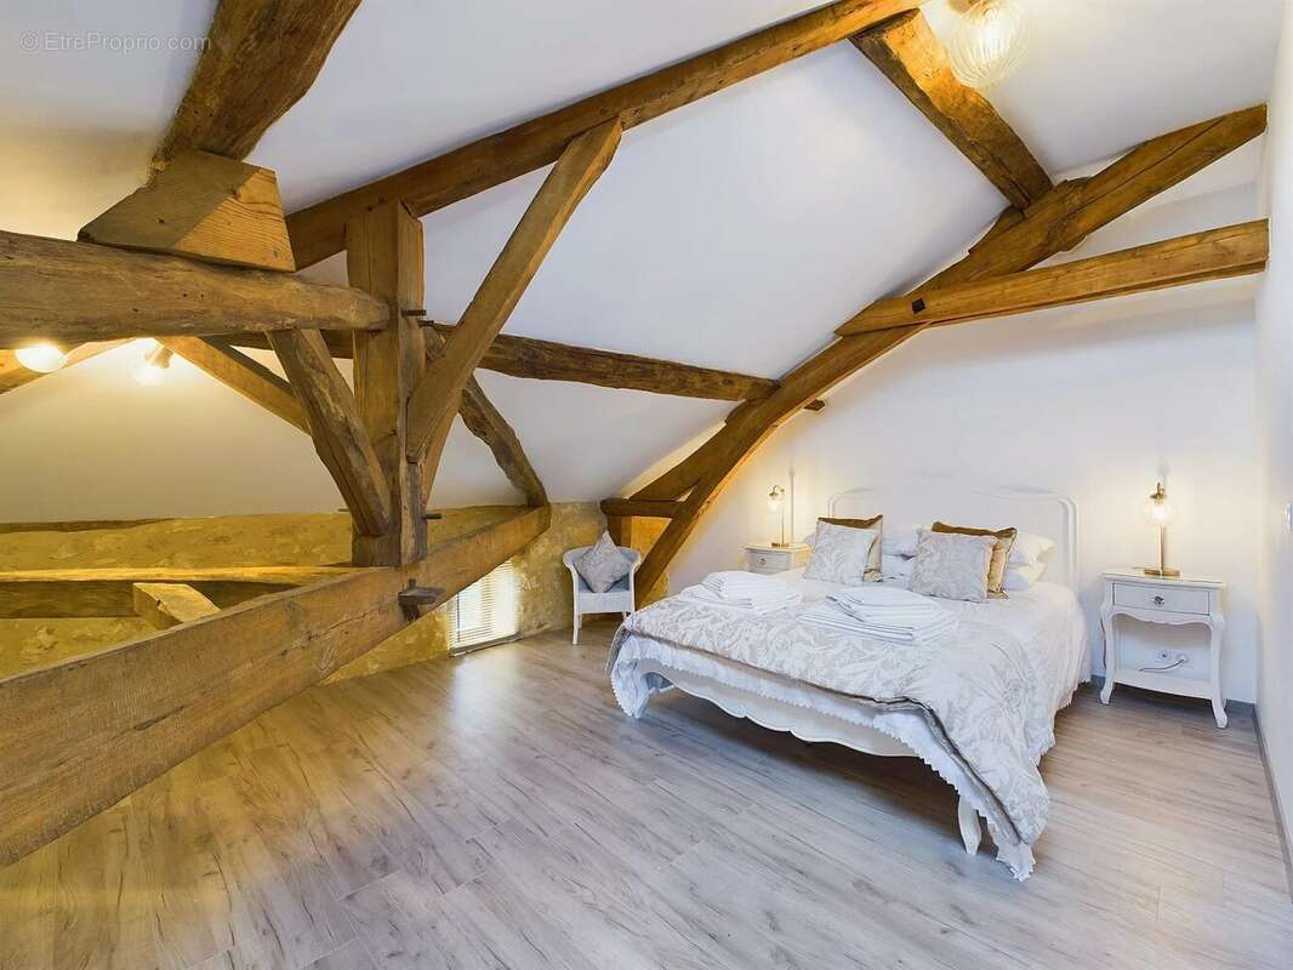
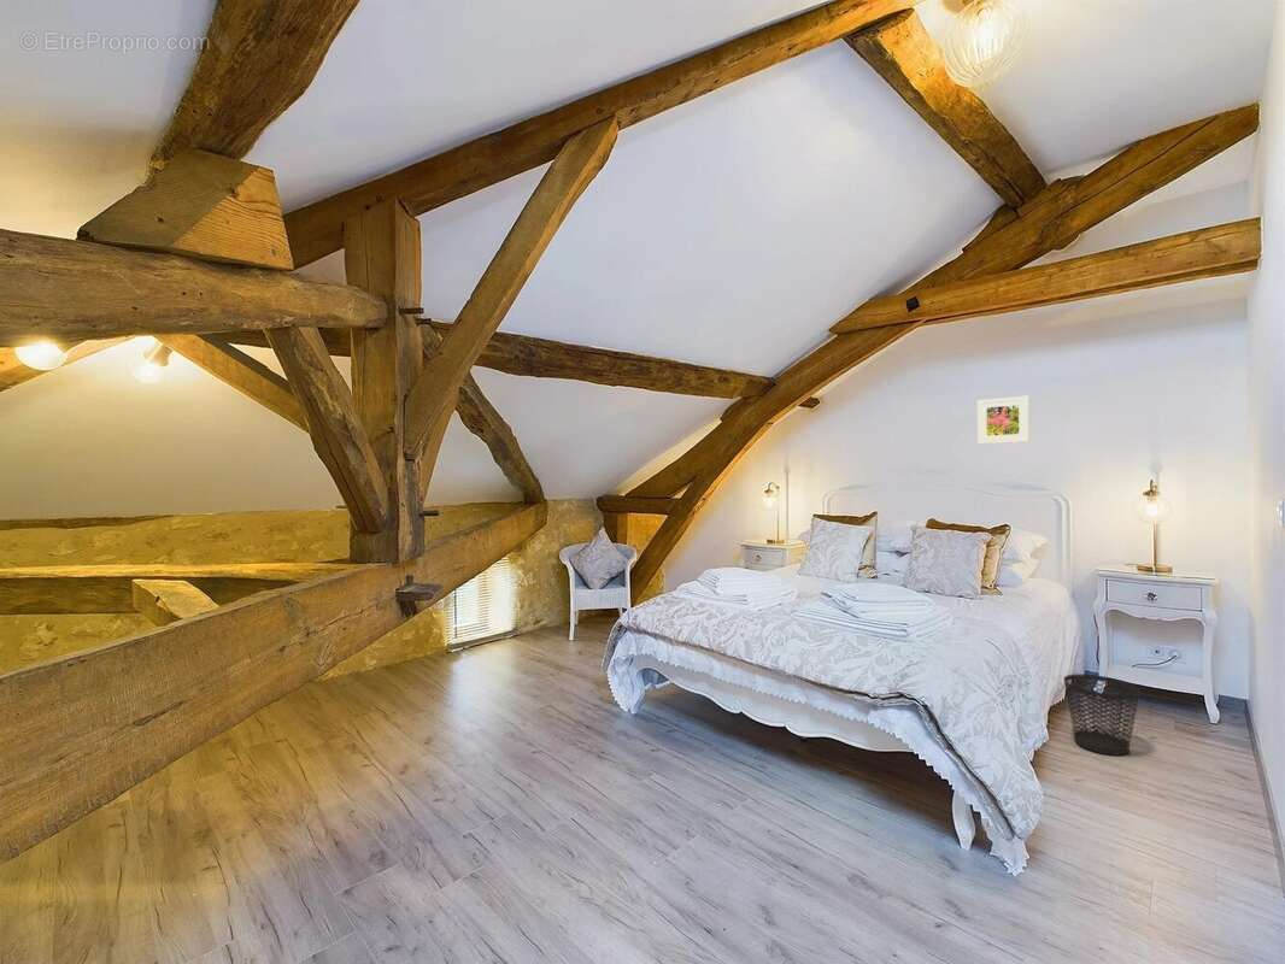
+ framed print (1002, 421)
+ wastebasket (1101, 715)
